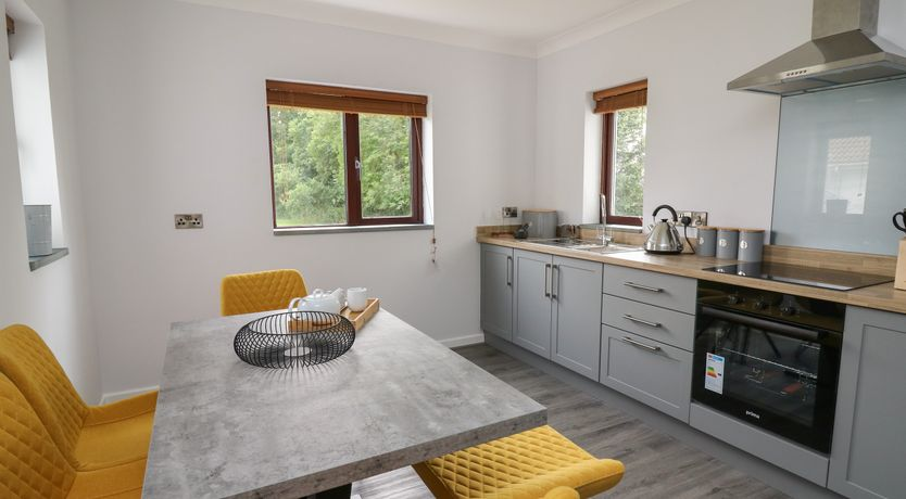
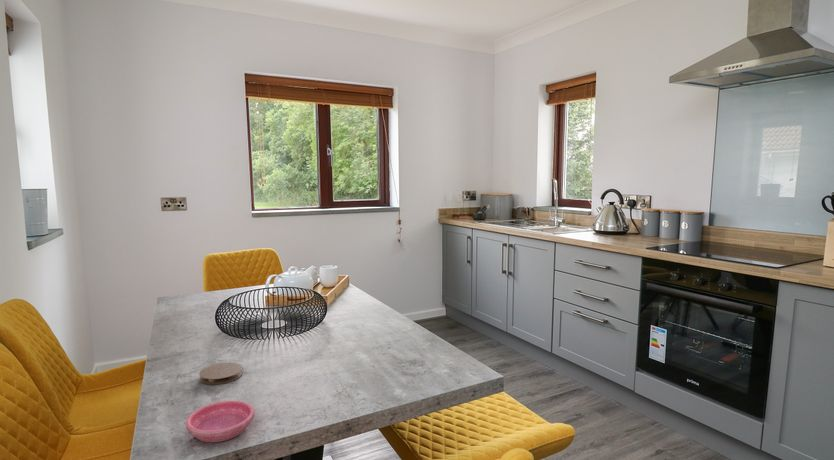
+ saucer (221, 422)
+ coaster (221, 373)
